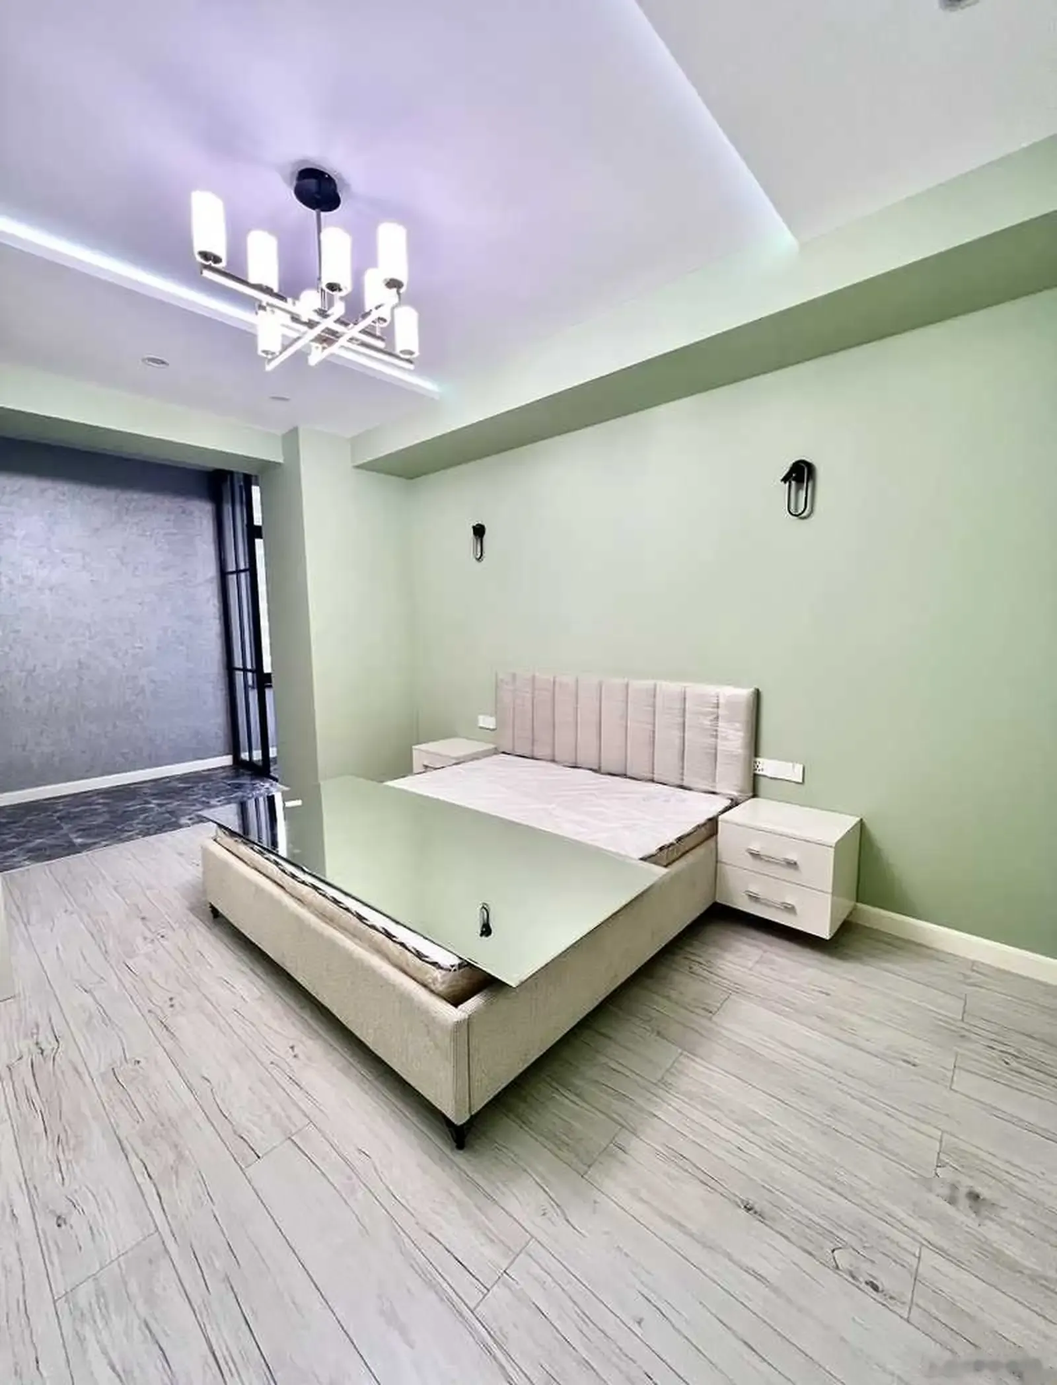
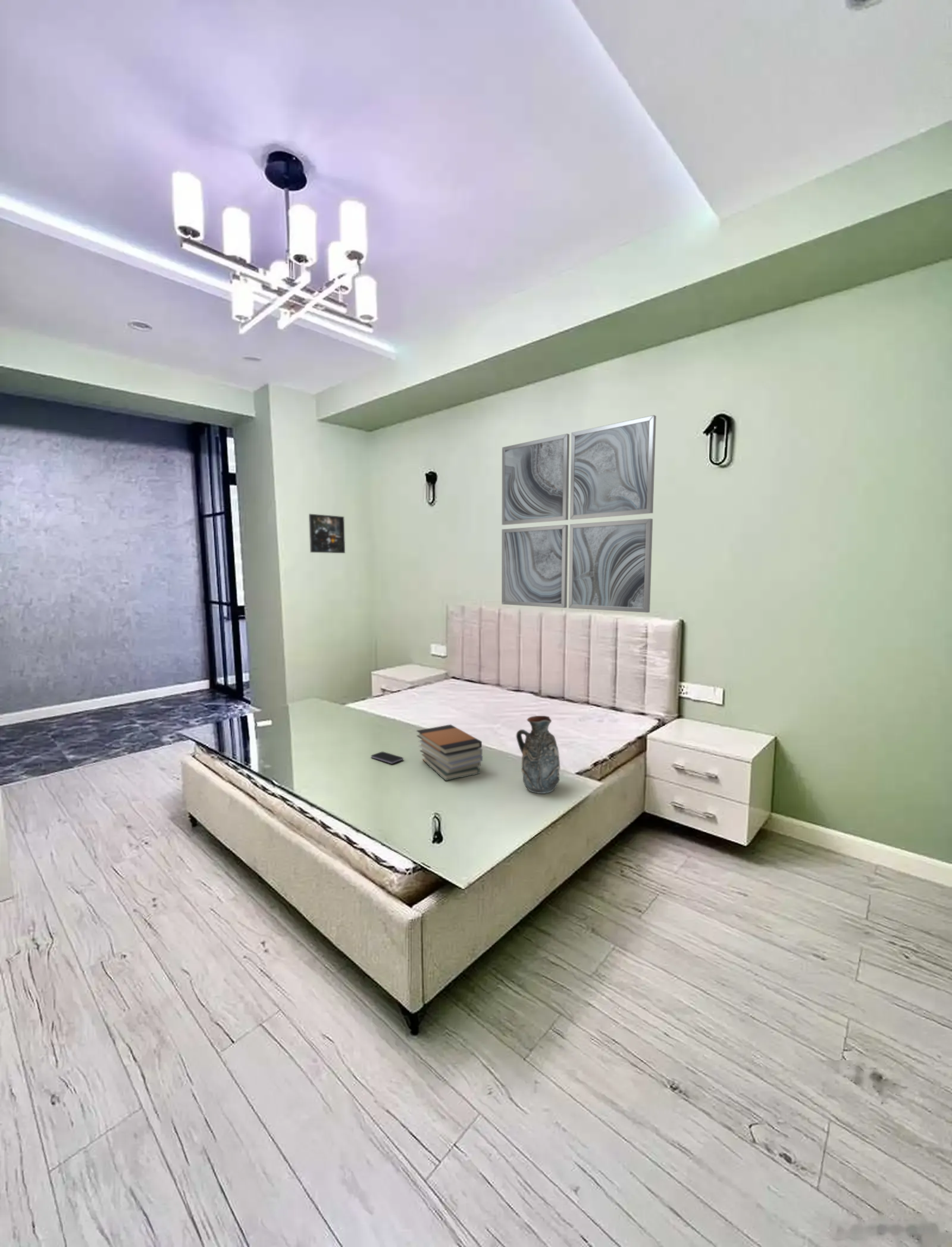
+ book stack (449, 751)
+ decorative vase (537, 751)
+ wall art (570, 524)
+ smartphone (387, 757)
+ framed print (327, 534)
